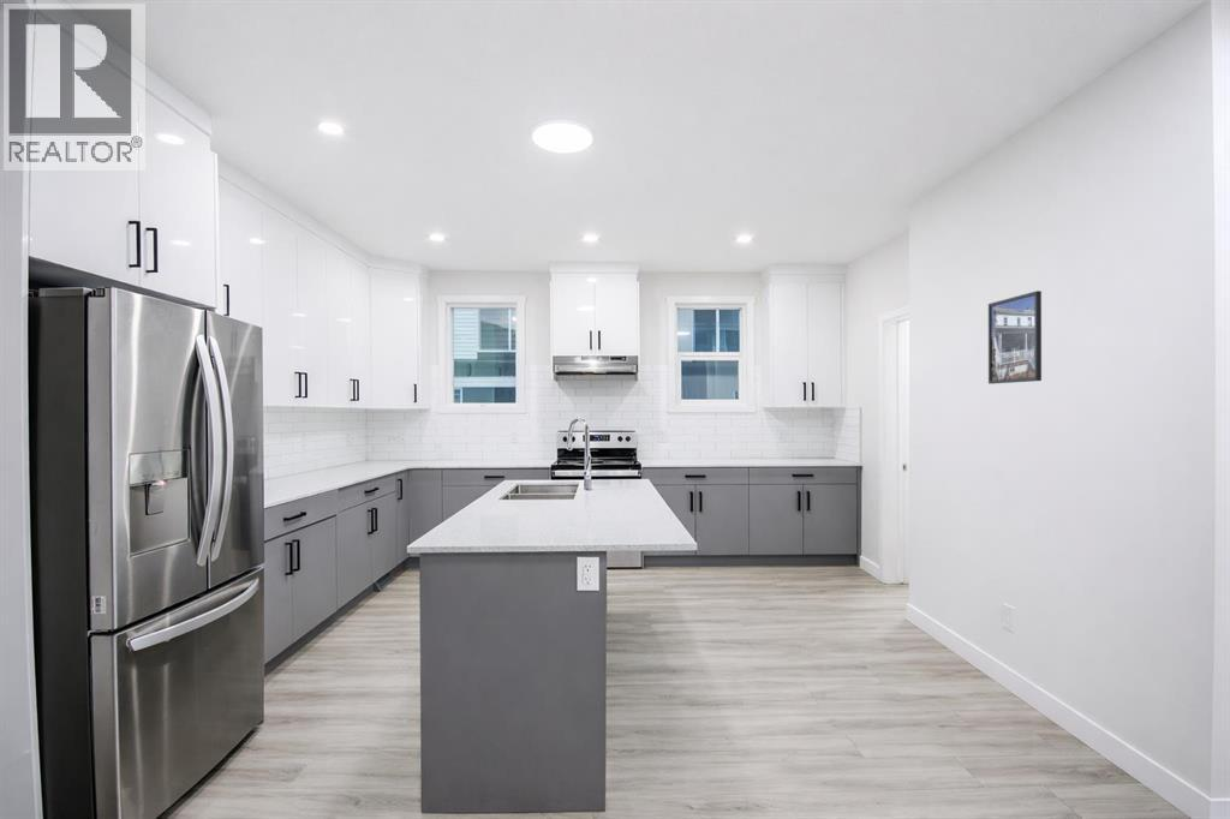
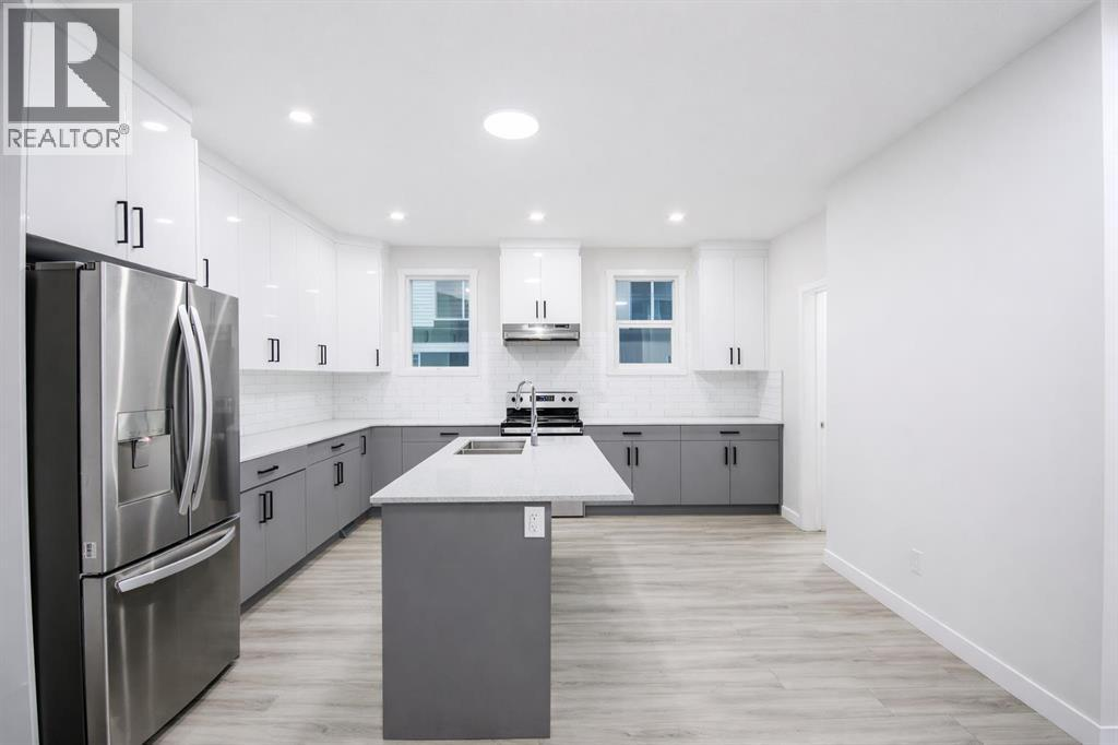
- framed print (1013, 340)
